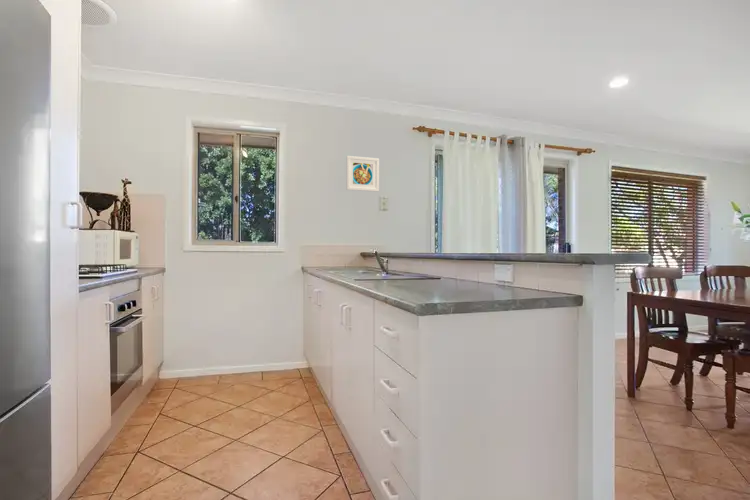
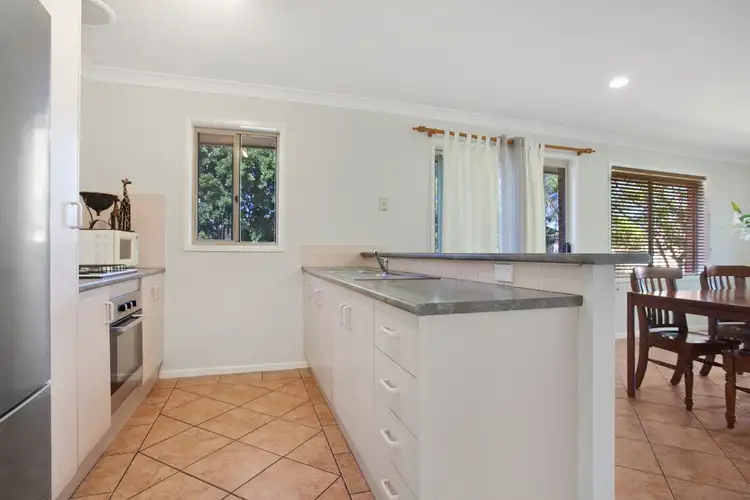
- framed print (362, 174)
